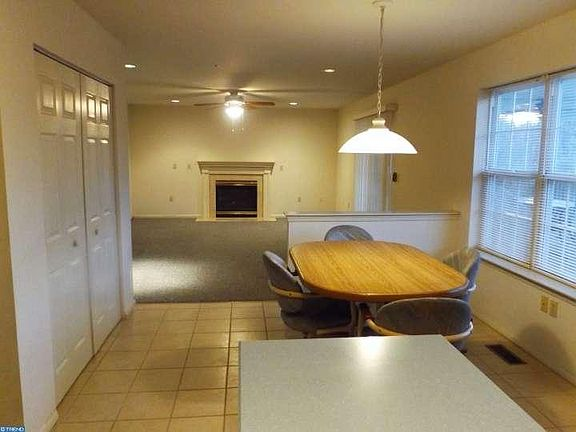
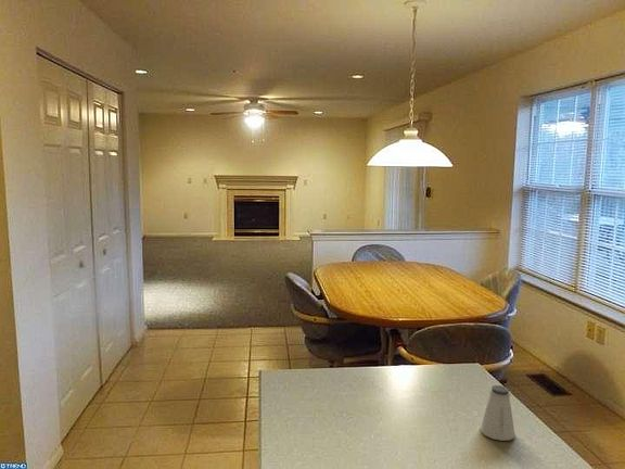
+ saltshaker (498, 409)
